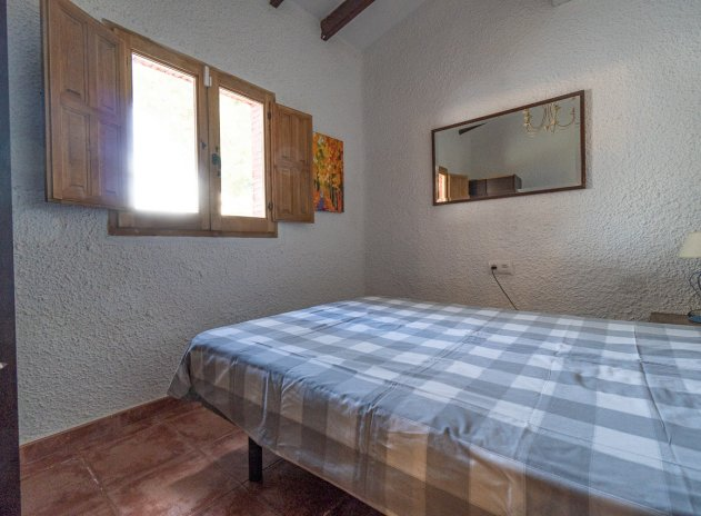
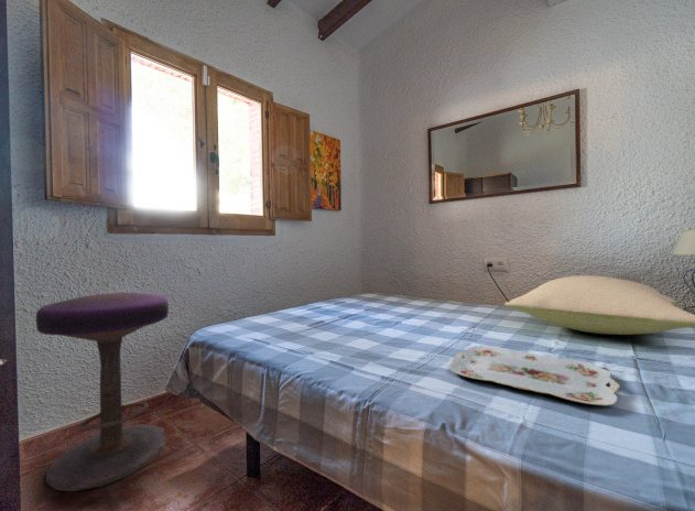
+ stool (110, 374)
+ serving tray (526, 370)
+ pillow (590, 302)
